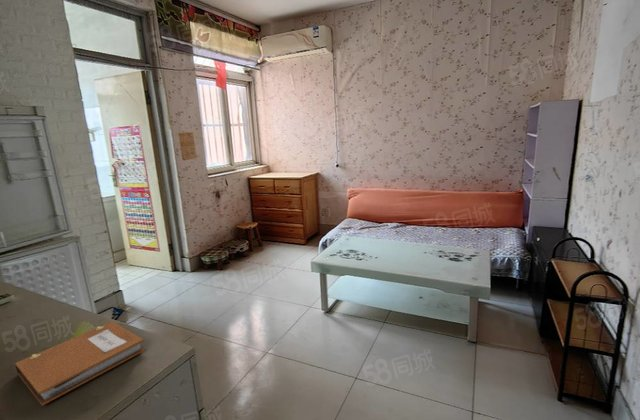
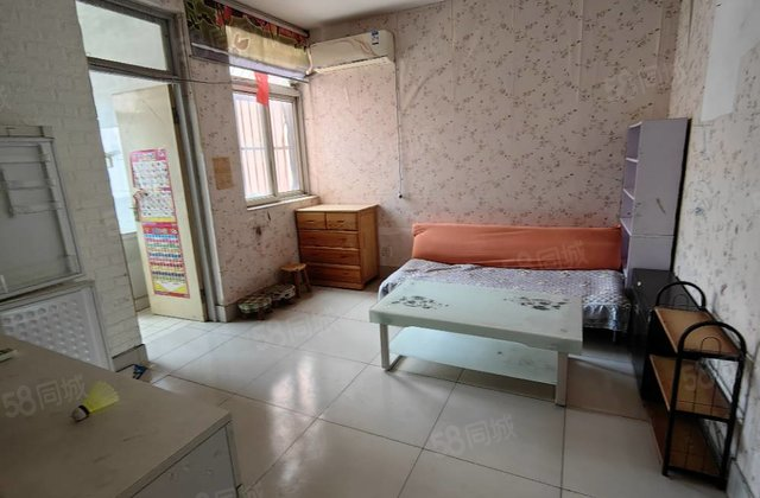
- notebook (84, 354)
